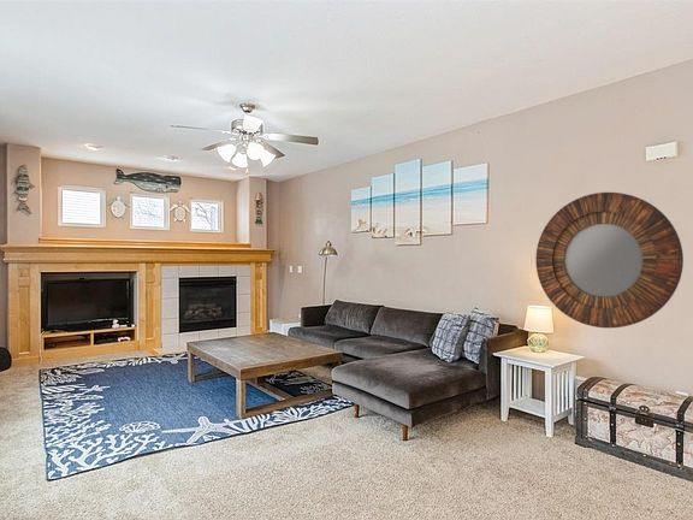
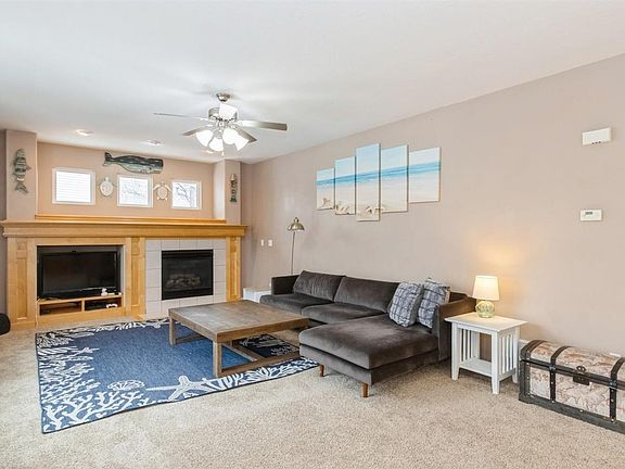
- home mirror (600, 260)
